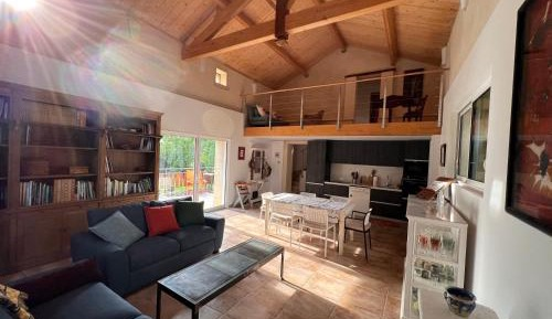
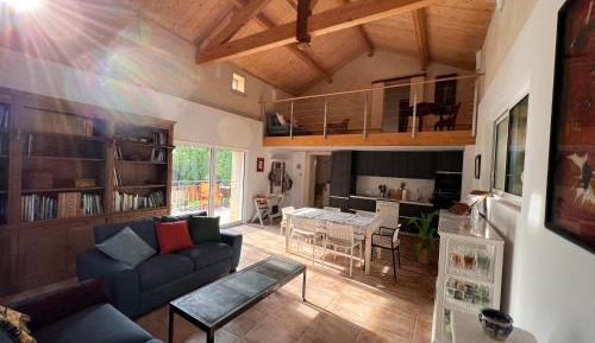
+ house plant (420, 234)
